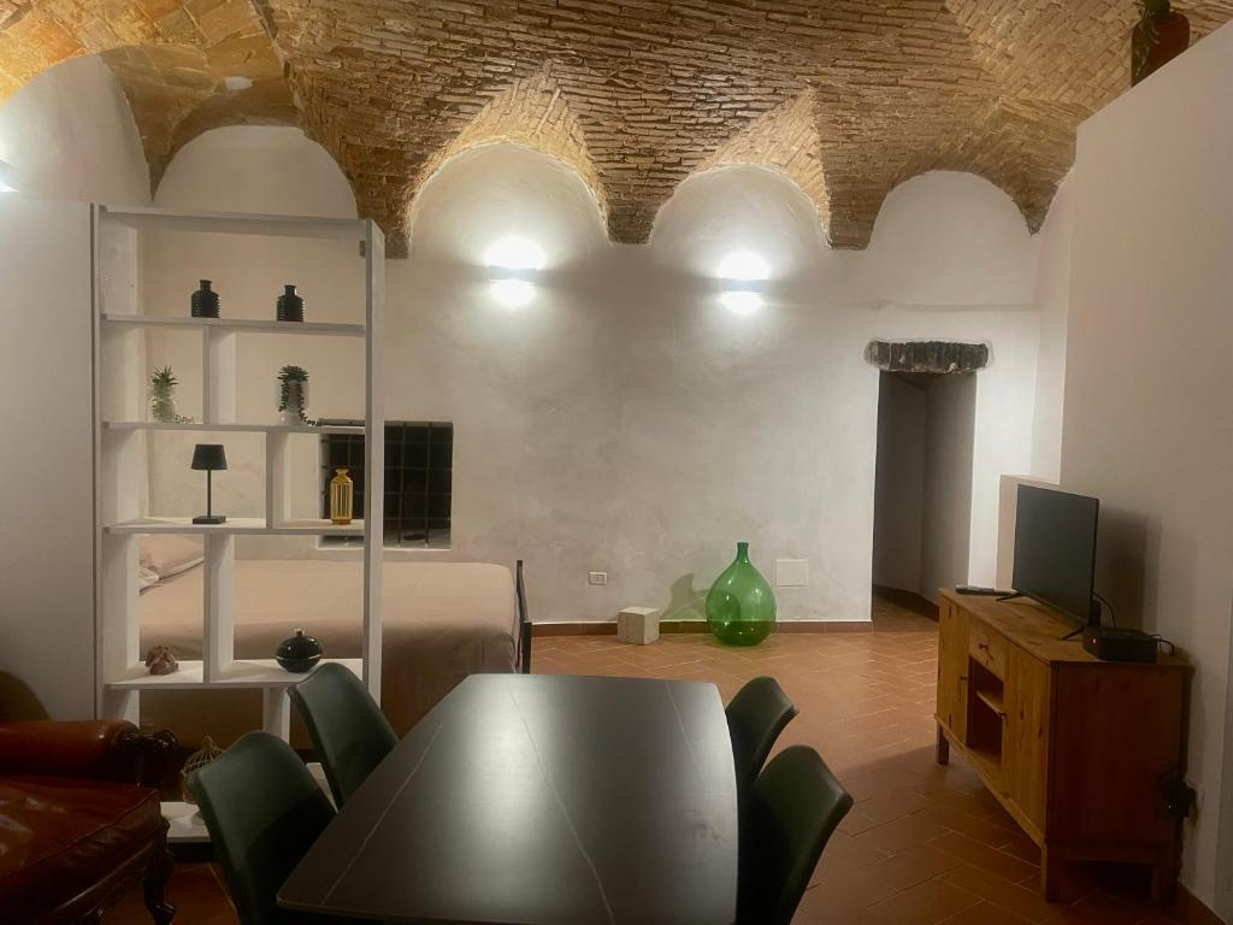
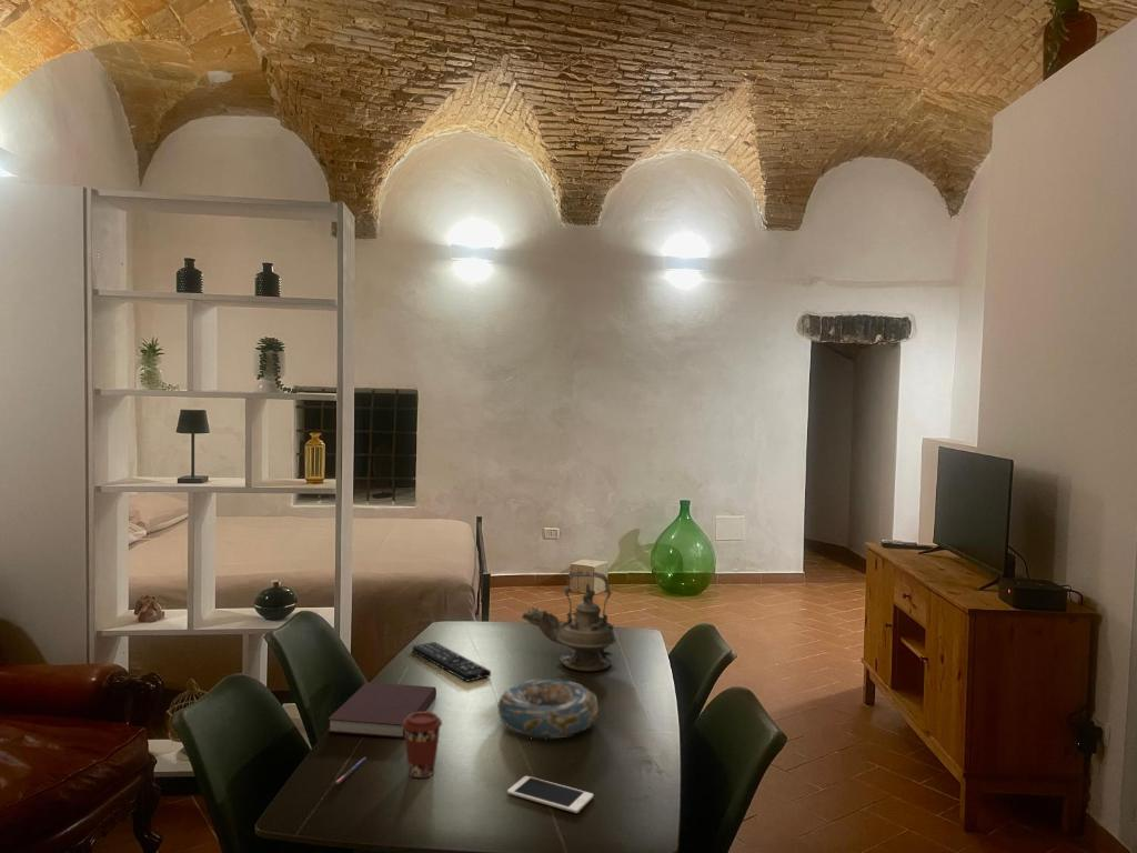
+ pen (351, 769)
+ coffee cup (422, 744)
+ remote control (450, 660)
+ decorative bowl (547, 706)
+ cell phone (550, 793)
+ teapot (568, 616)
+ notebook (384, 708)
